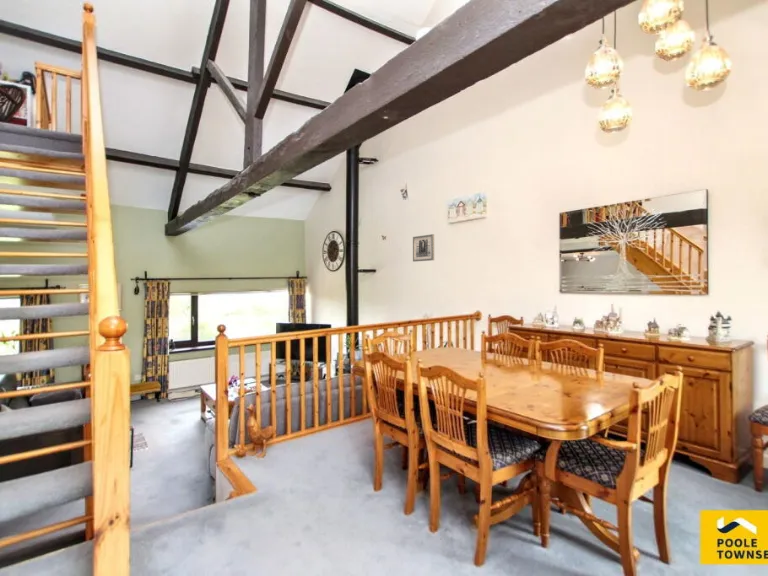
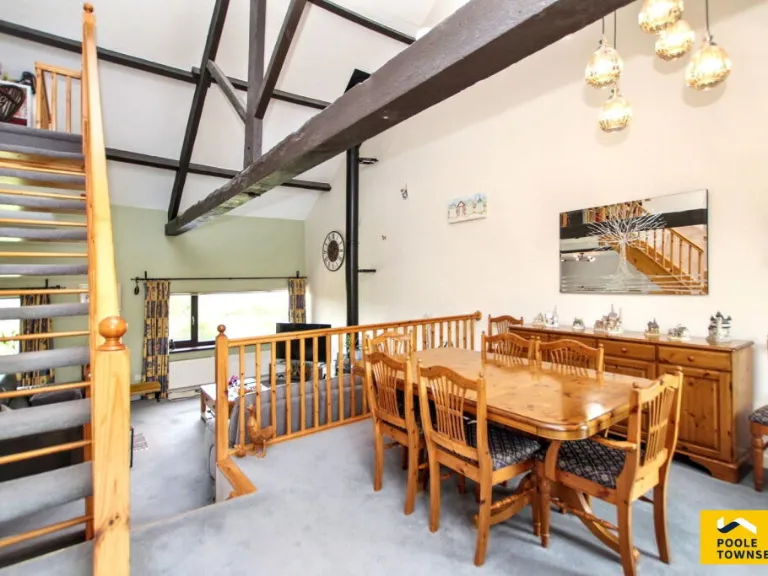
- wall art (423, 248)
